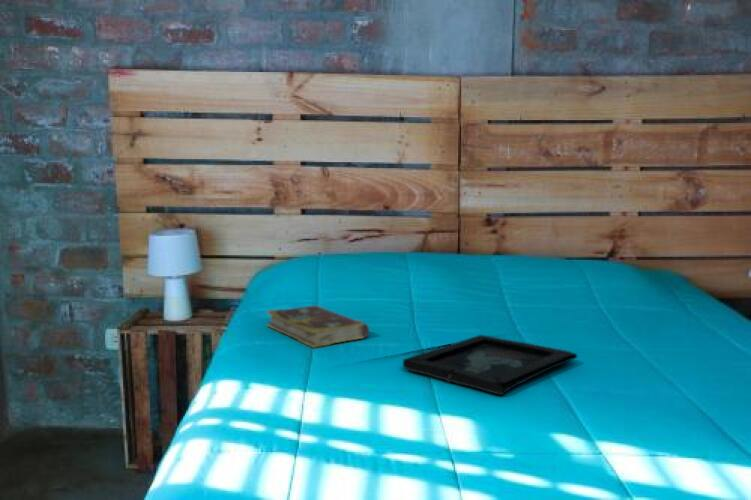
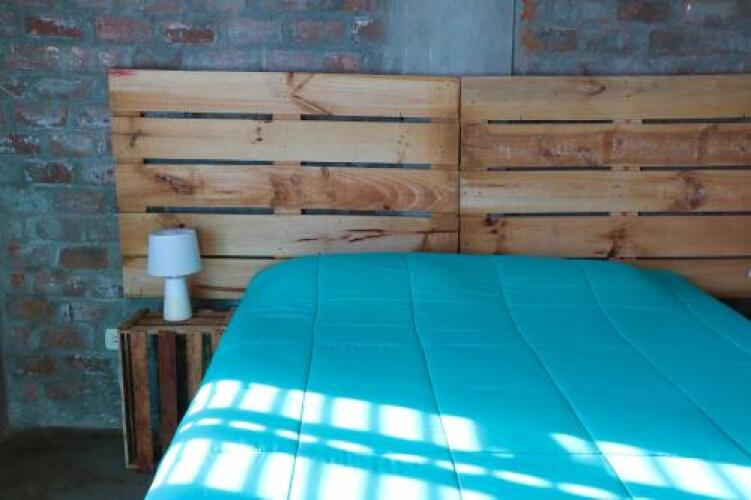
- book (316, 323)
- decorative tray (491, 361)
